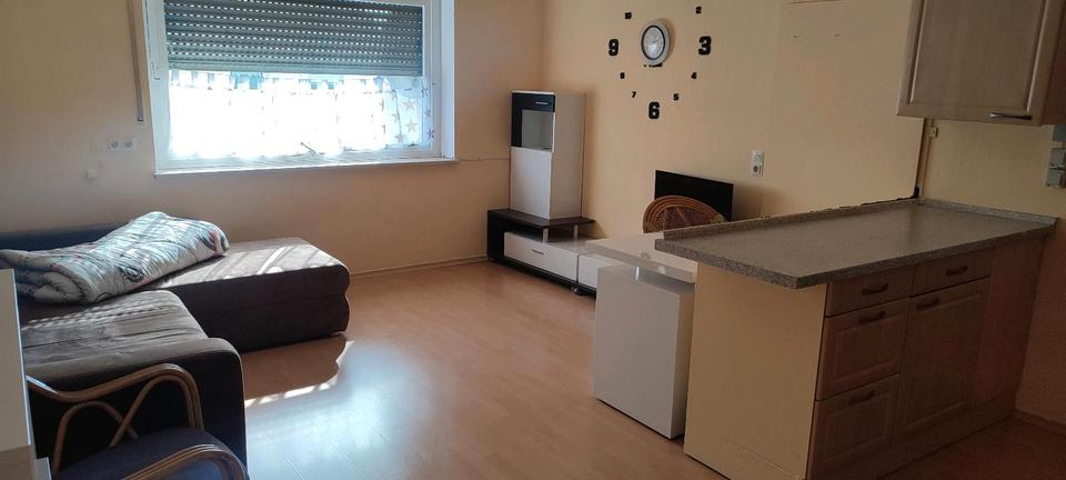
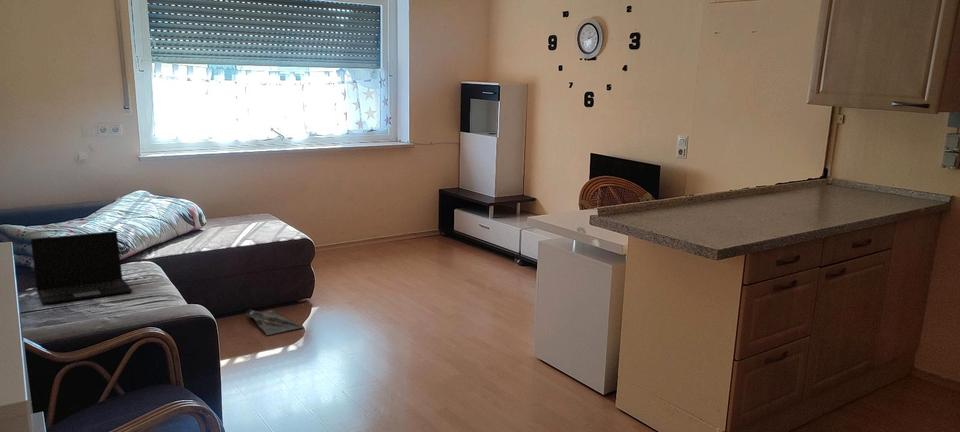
+ bag (273, 318)
+ laptop (81, 265)
